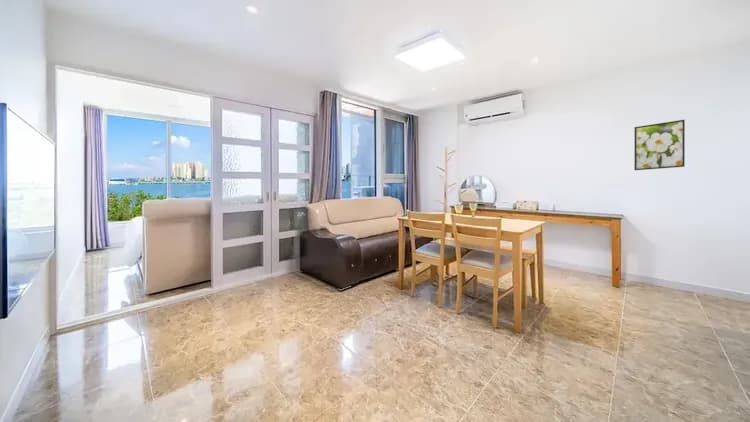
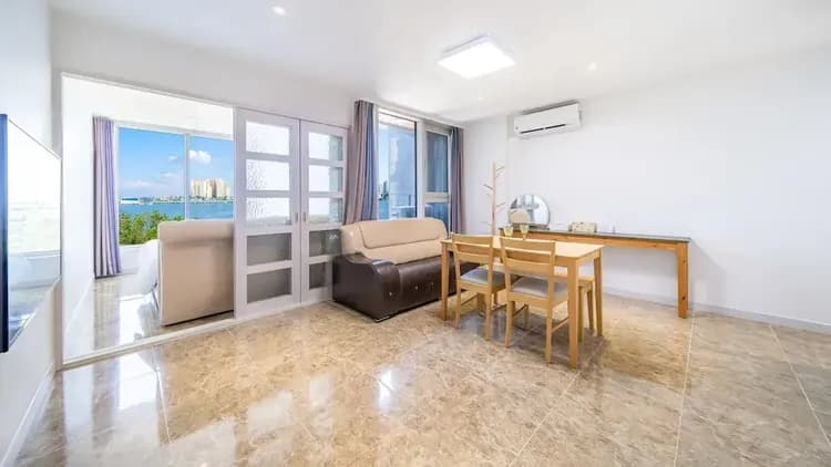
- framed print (658, 146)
